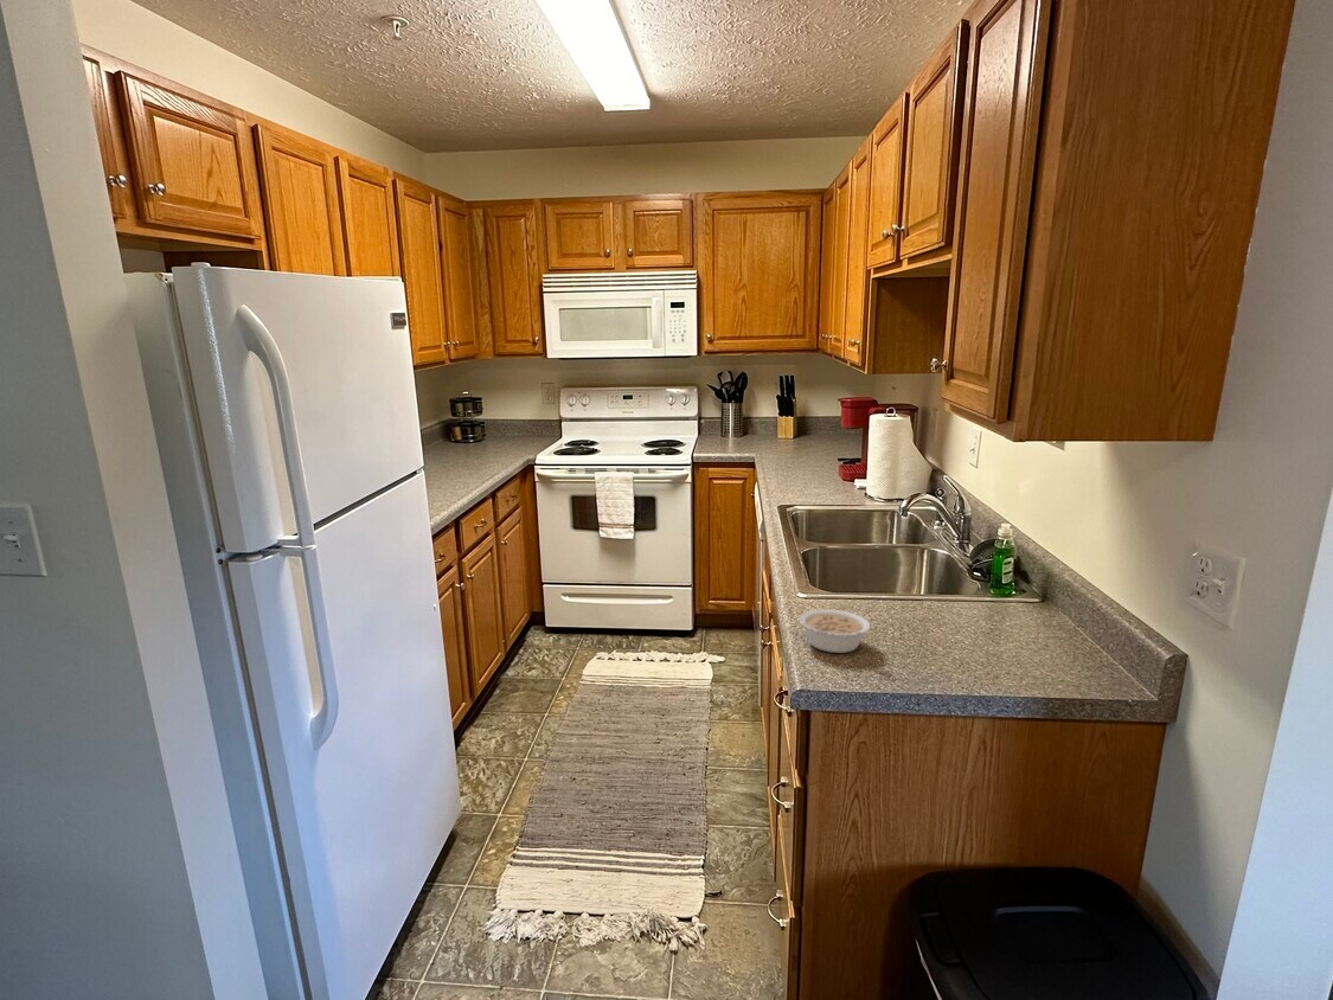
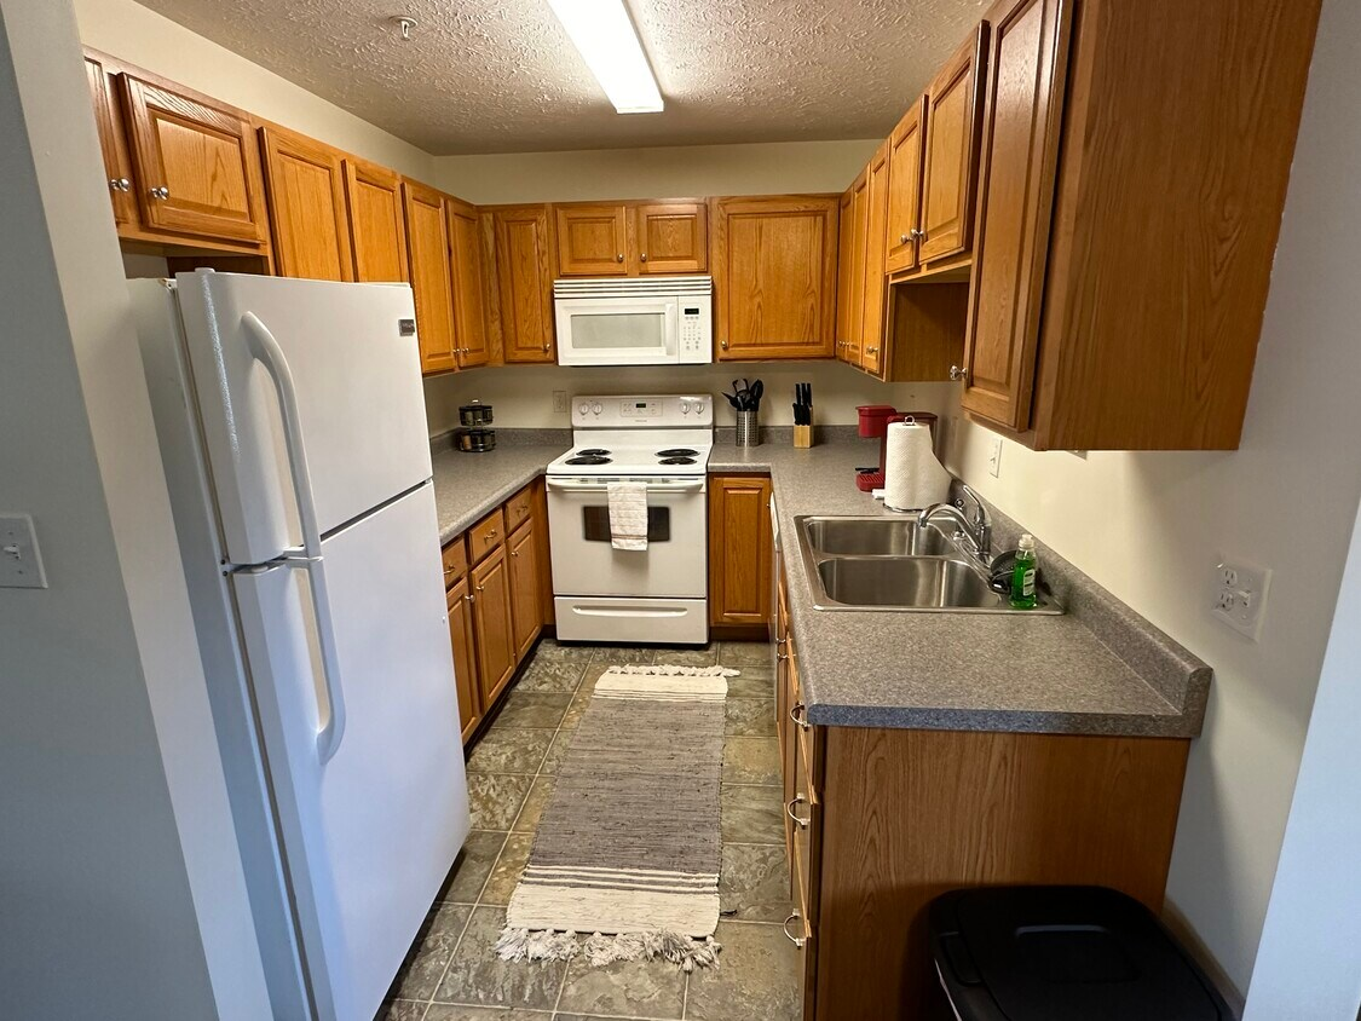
- legume (837, 630)
